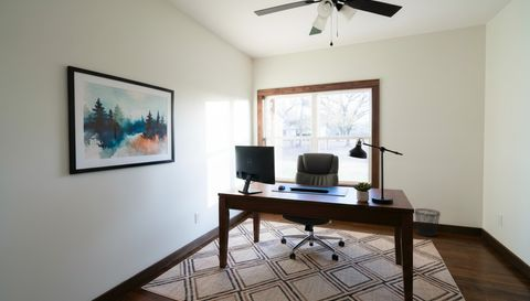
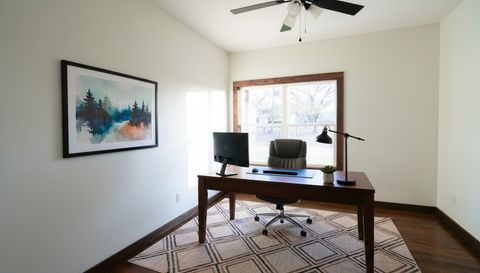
- wastebasket (426, 223)
